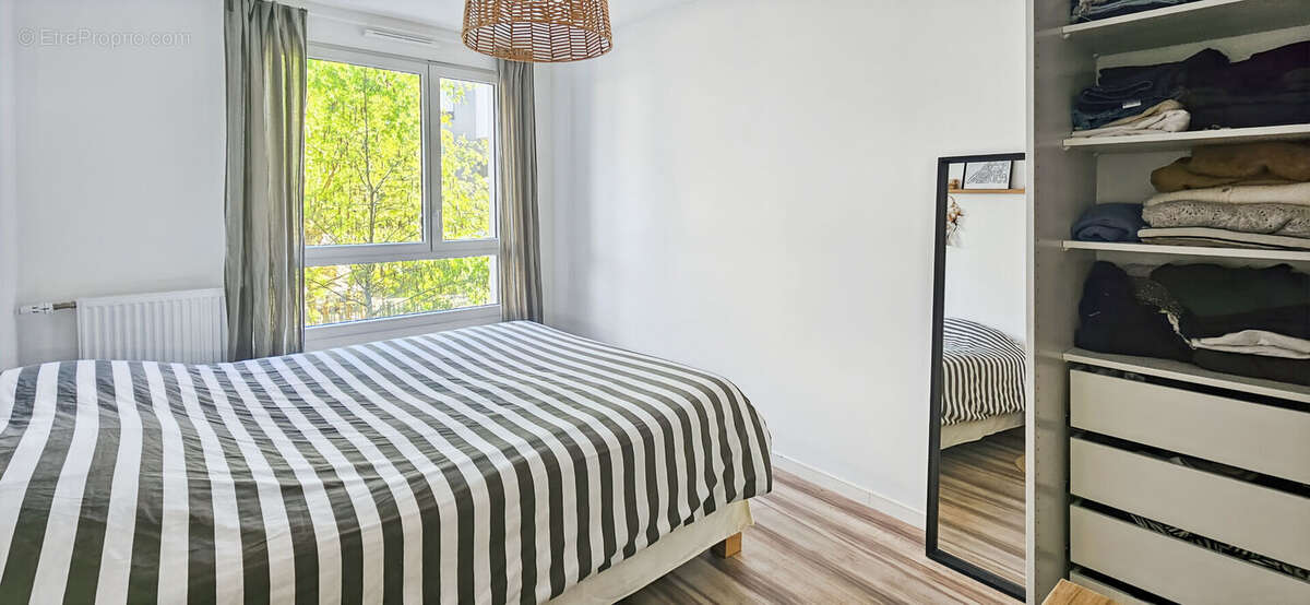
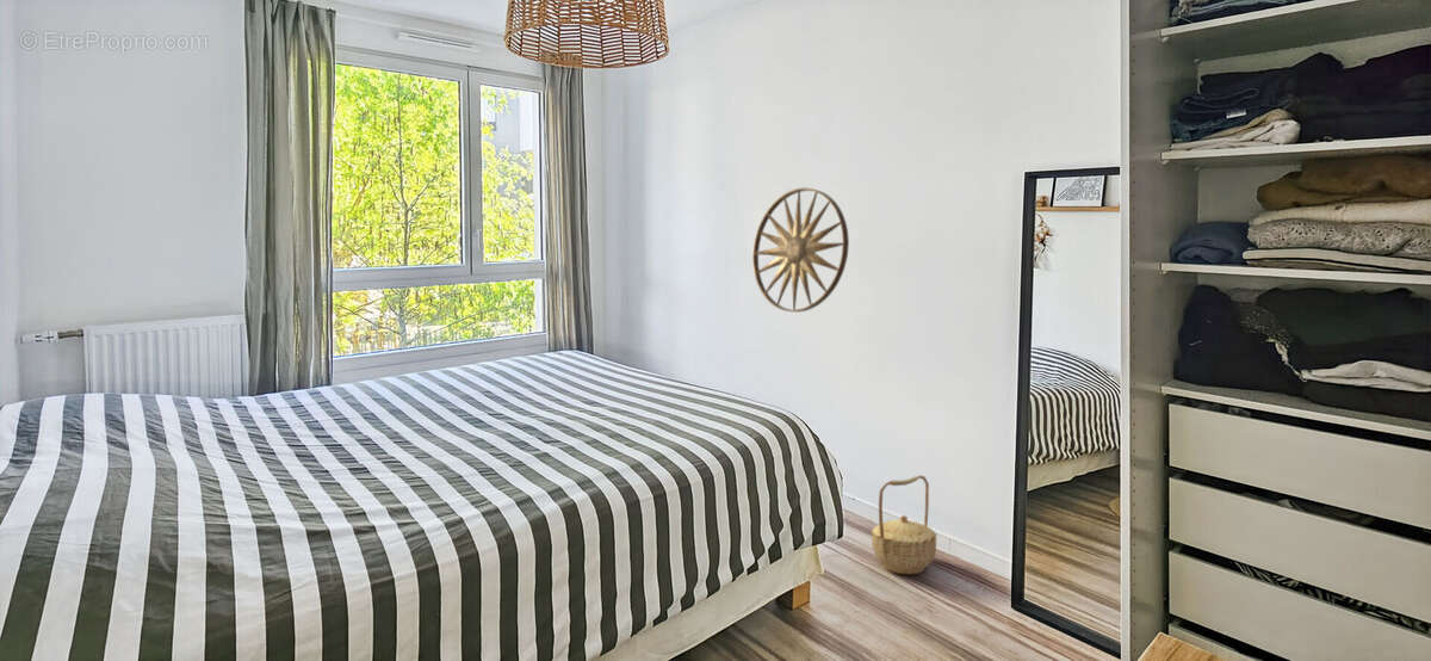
+ wall art (797, 249)
+ basket (904, 521)
